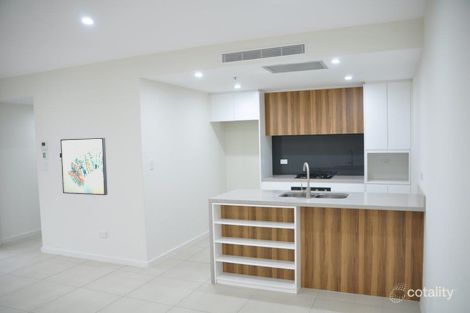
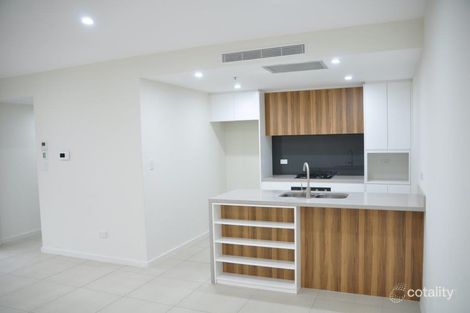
- wall art (83, 166)
